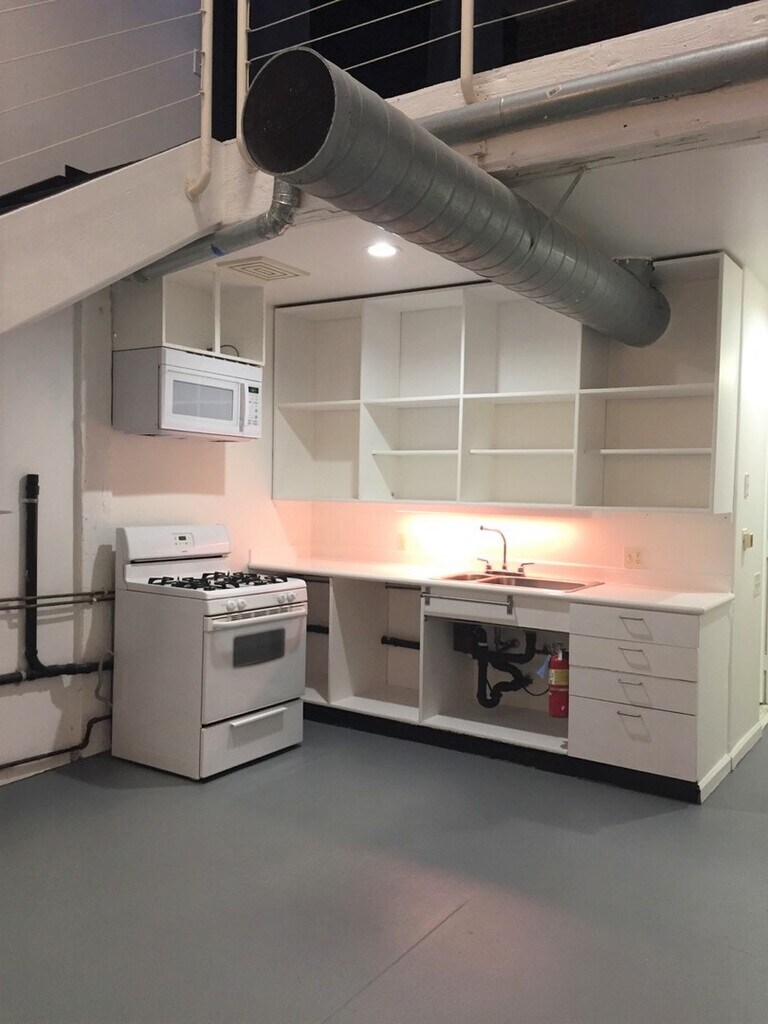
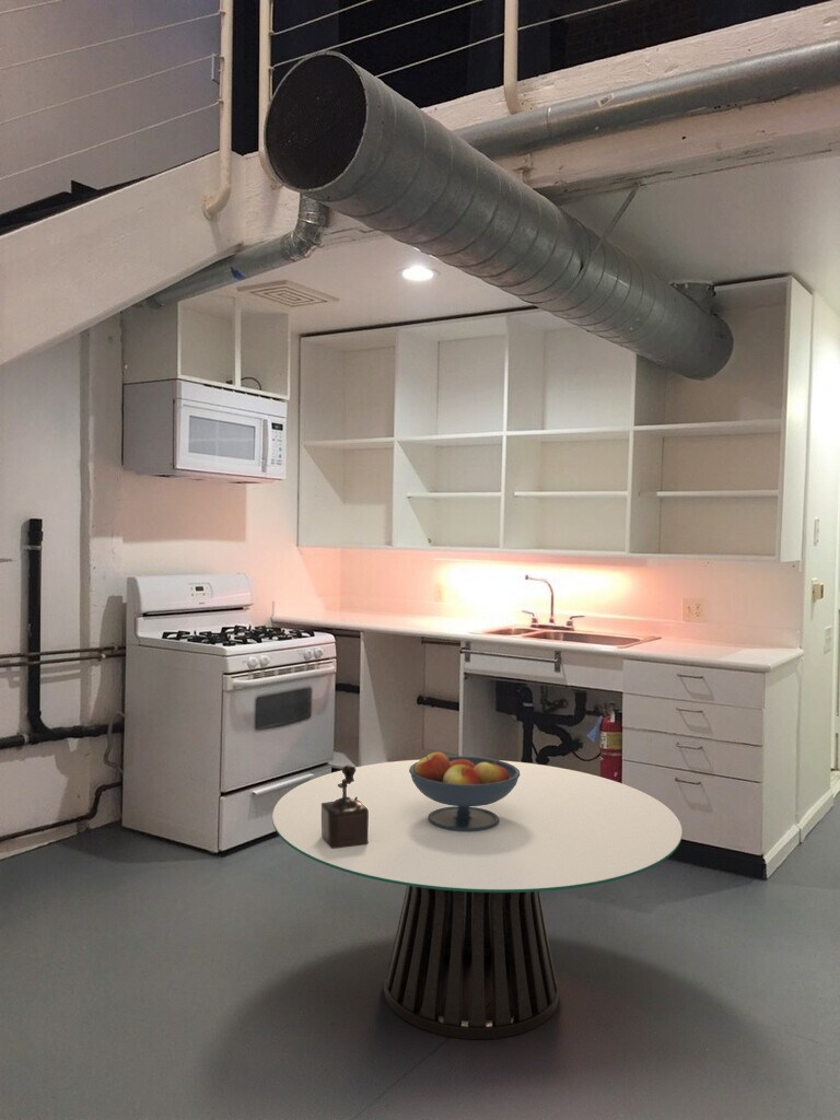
+ fruit bowl (464, 785)
+ pepper mill (342, 803)
+ dining table (472, 899)
